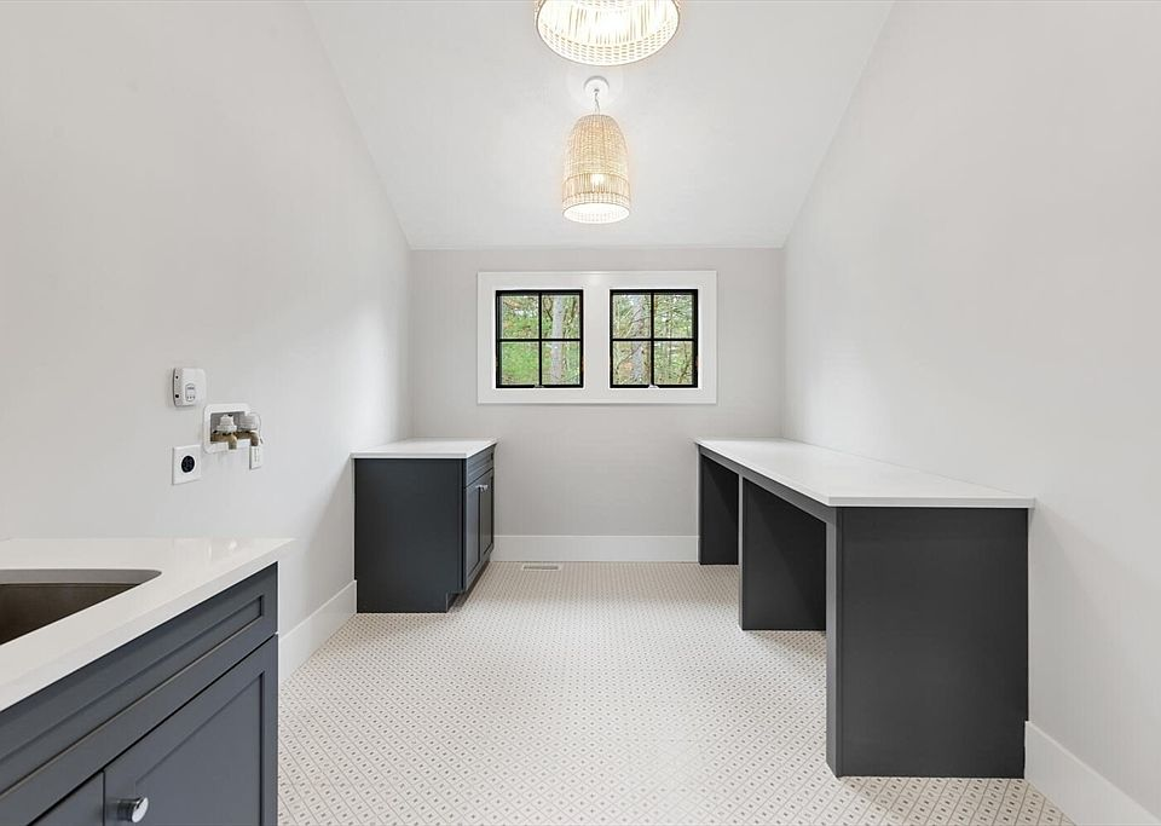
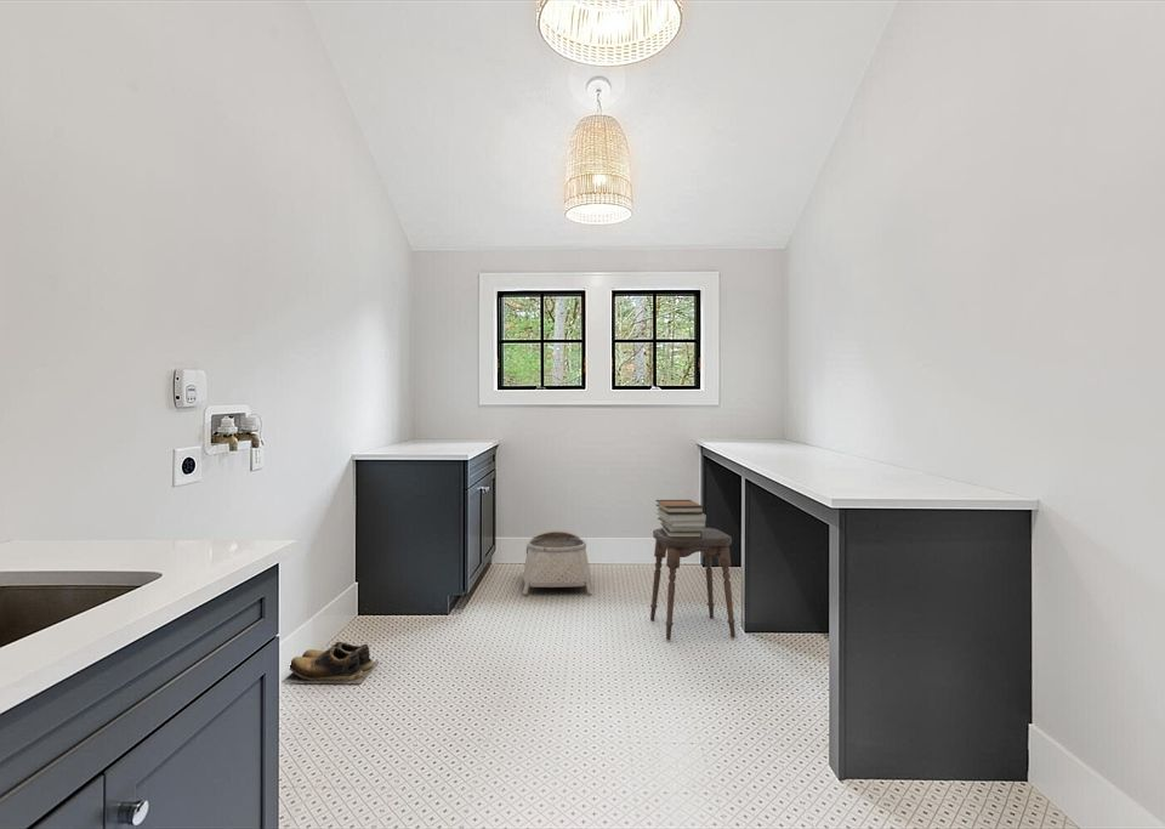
+ shoes (331, 658)
+ book stack (680, 517)
+ basket (556, 557)
+ stool (706, 580)
